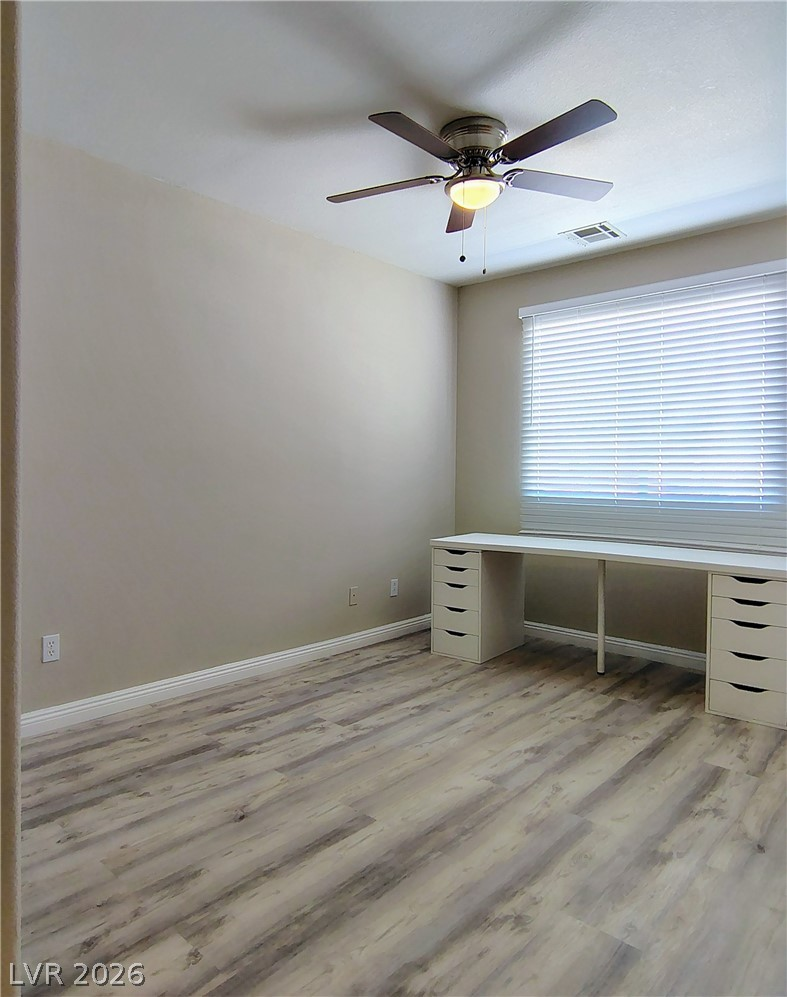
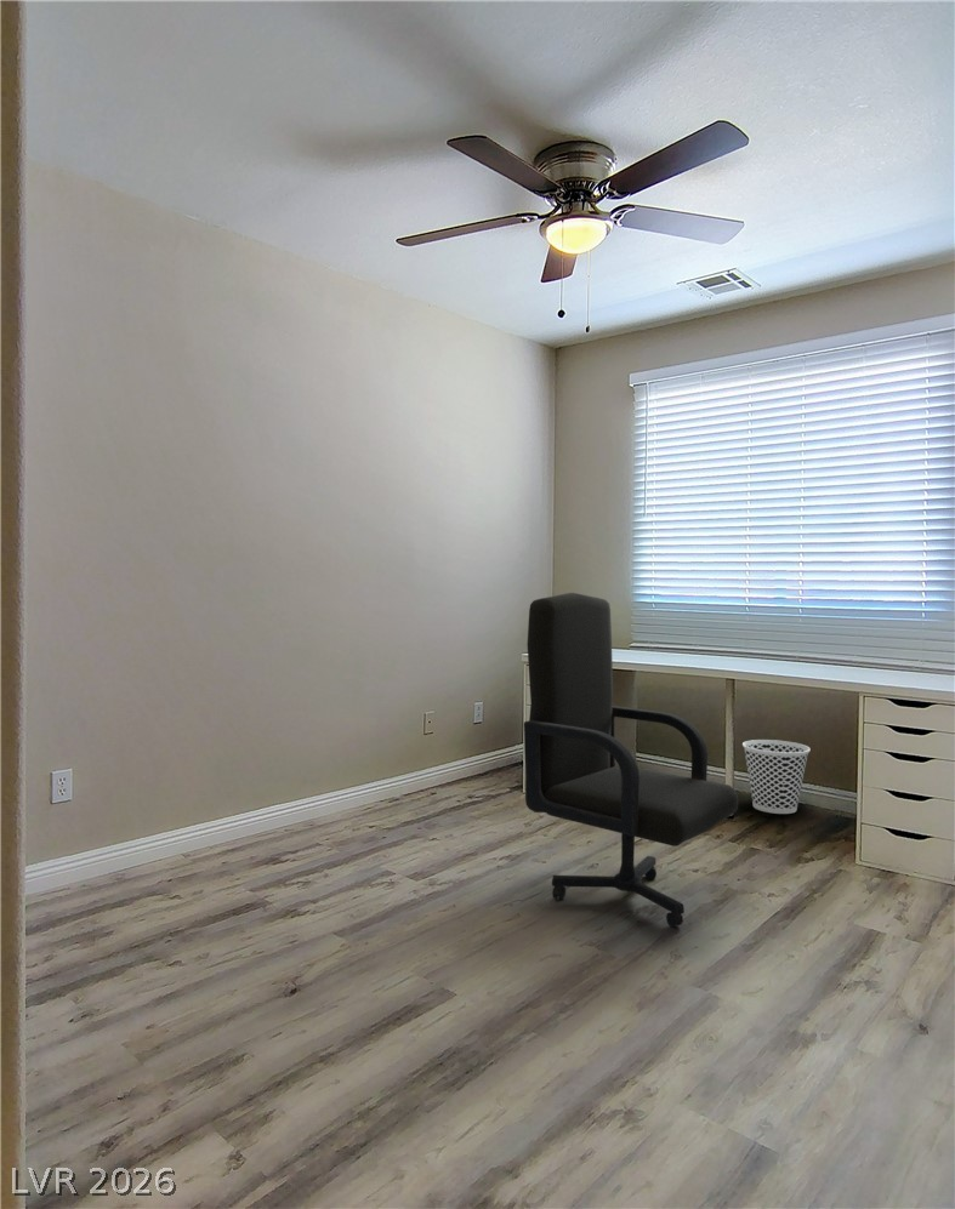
+ chair (627, 749)
+ wastebasket (774, 776)
